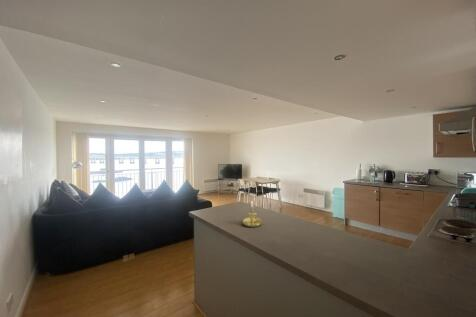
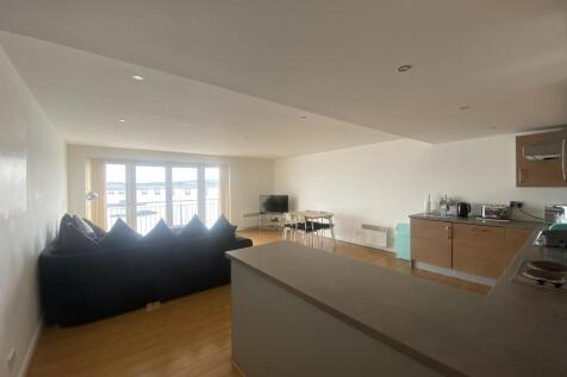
- candle holder (252, 211)
